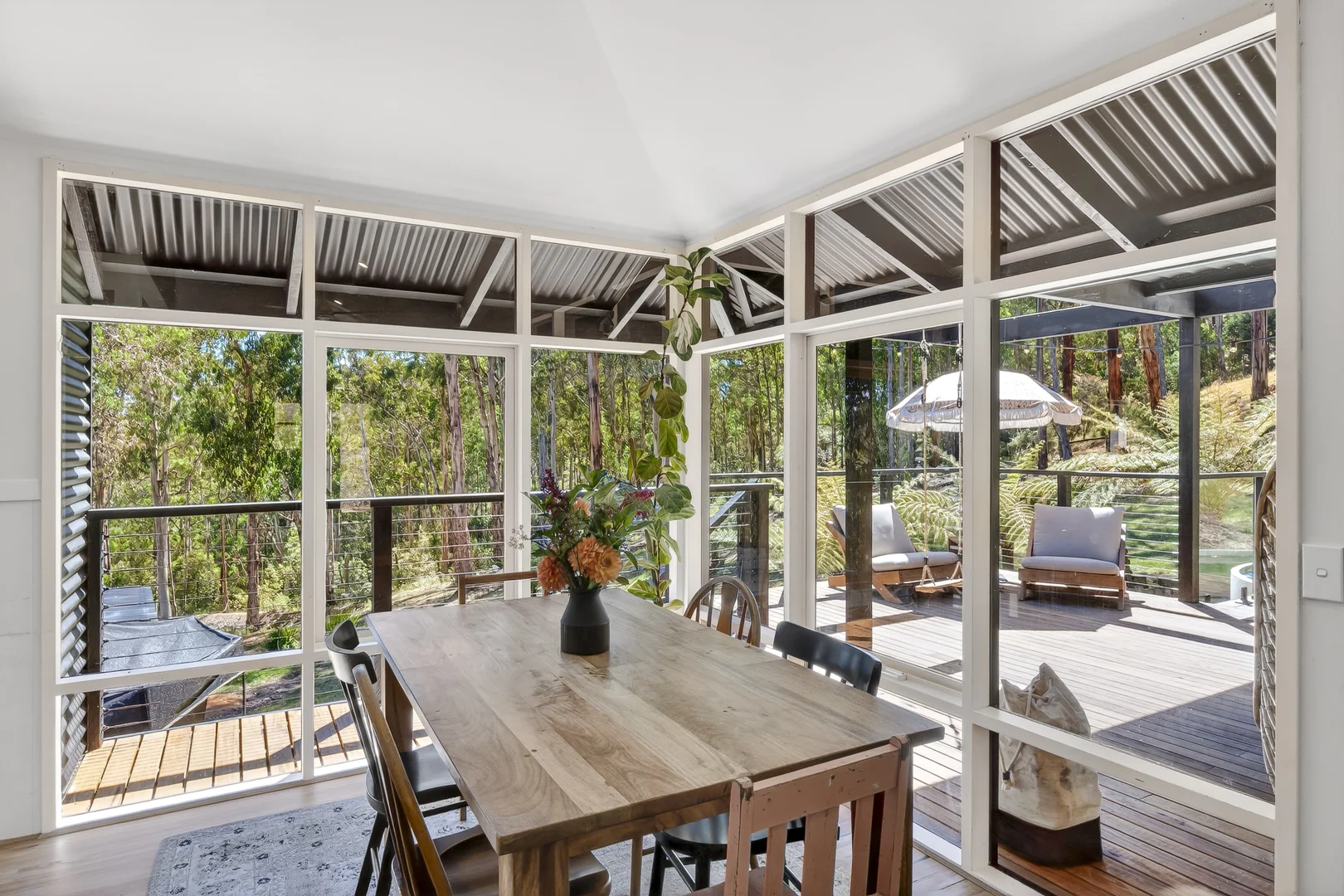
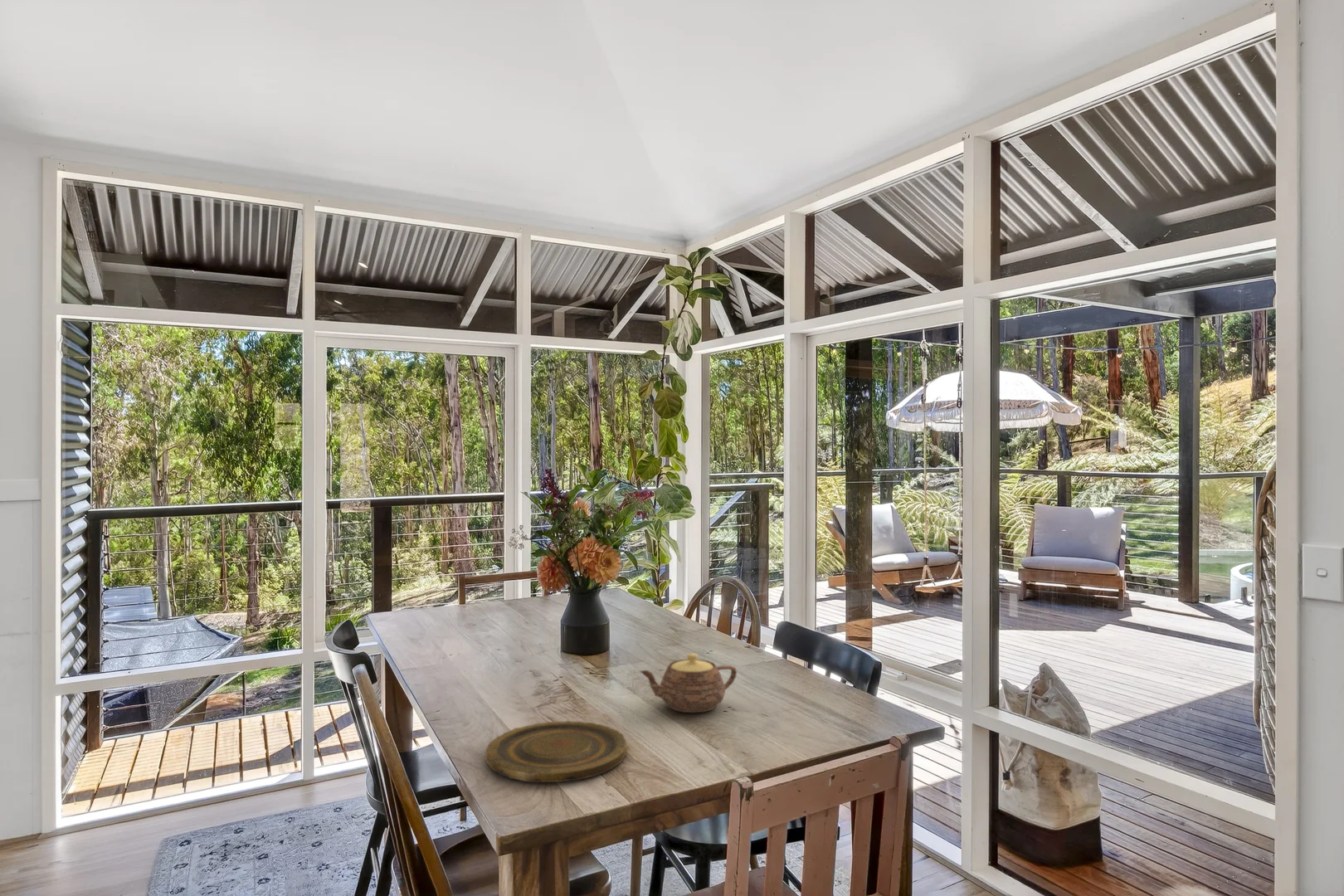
+ teapot (689, 680)
+ plate (557, 748)
